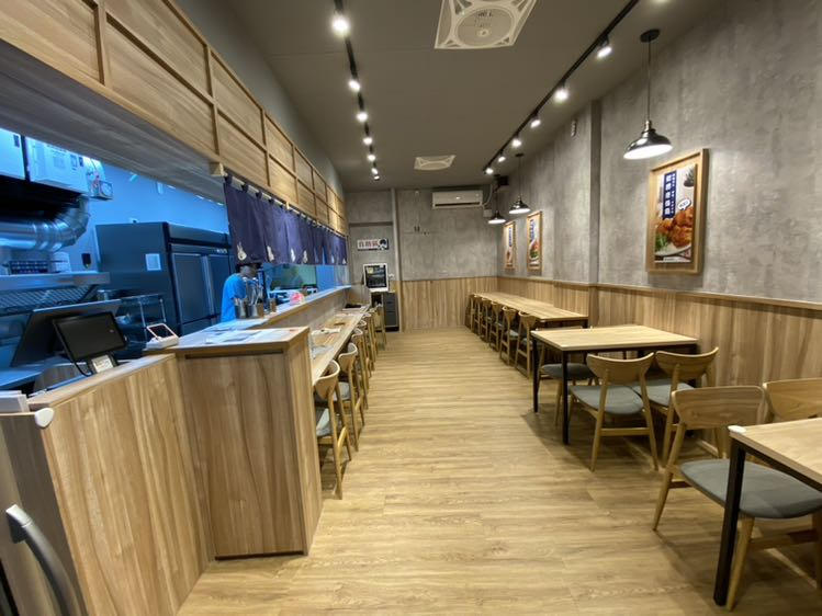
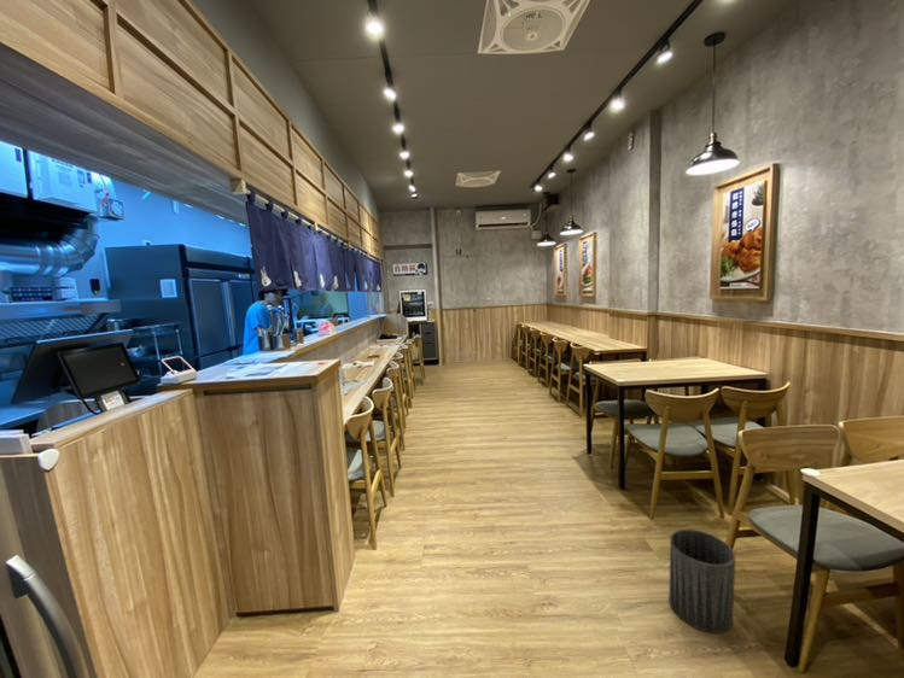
+ trash can (700, 578)
